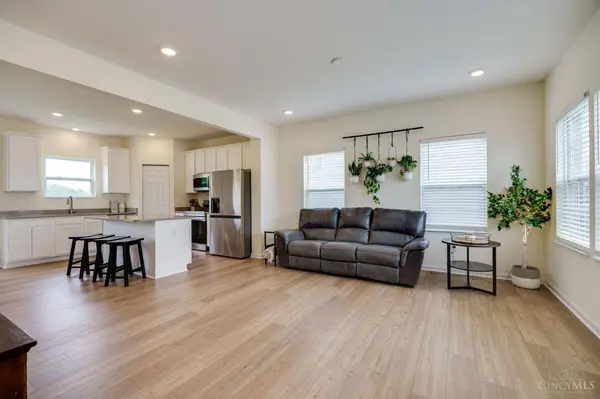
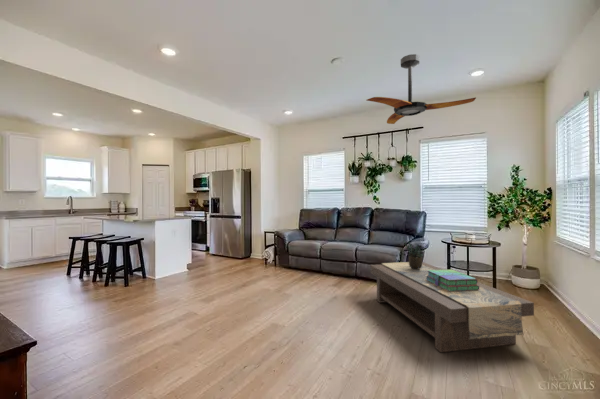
+ ceiling fan (411, 85)
+ coffee table (434, 298)
+ stack of books (450, 278)
+ potted plant (413, 252)
